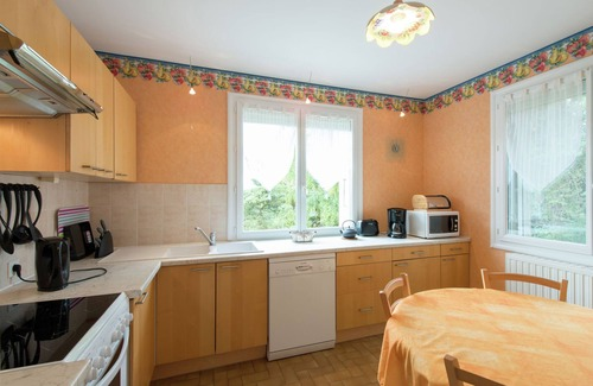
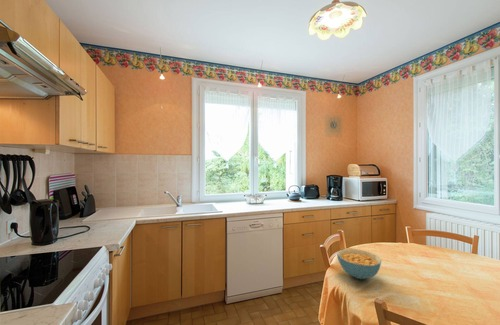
+ cereal bowl (358, 266)
